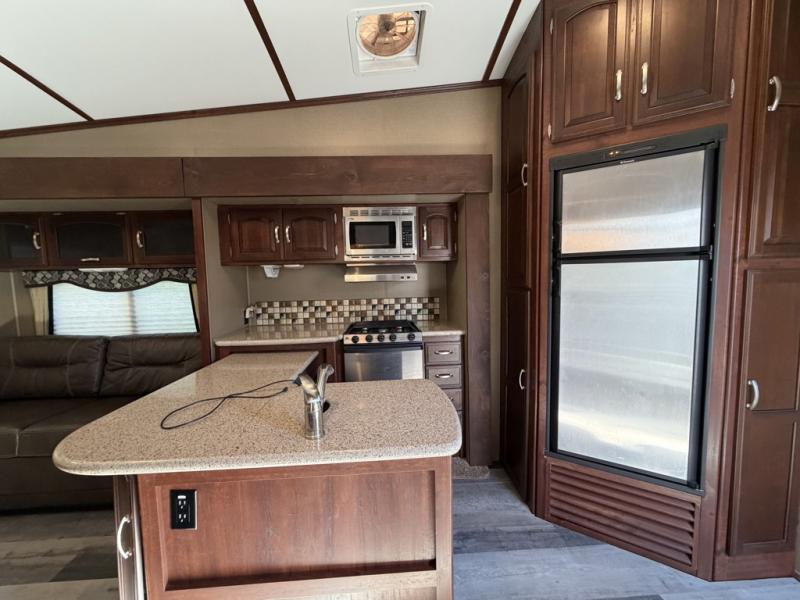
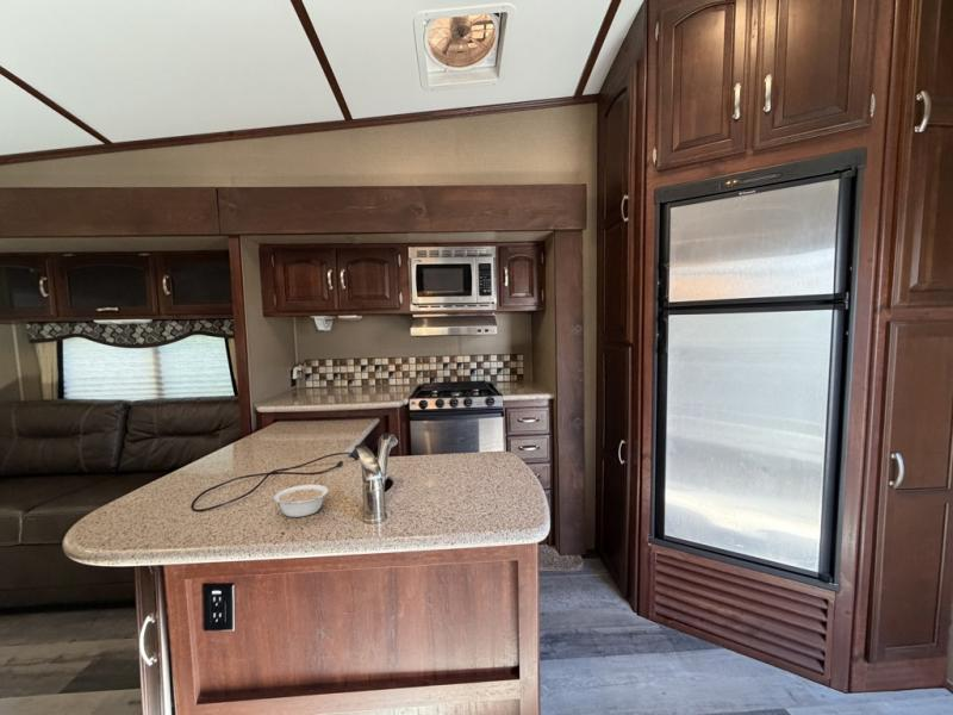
+ legume (304, 499)
